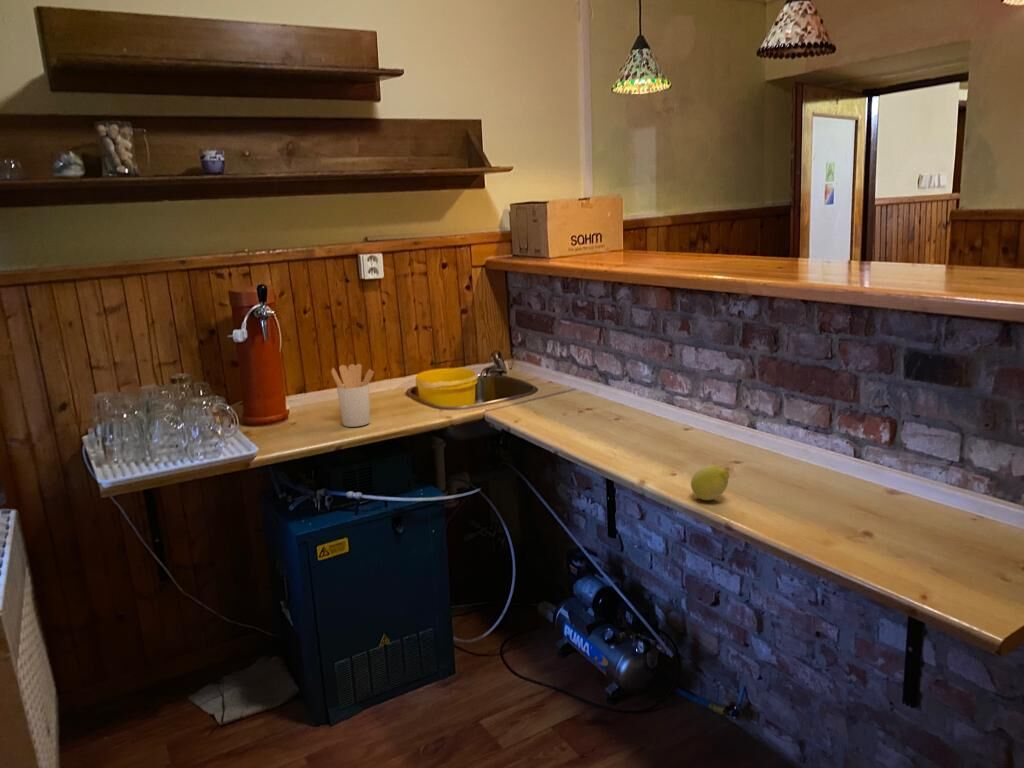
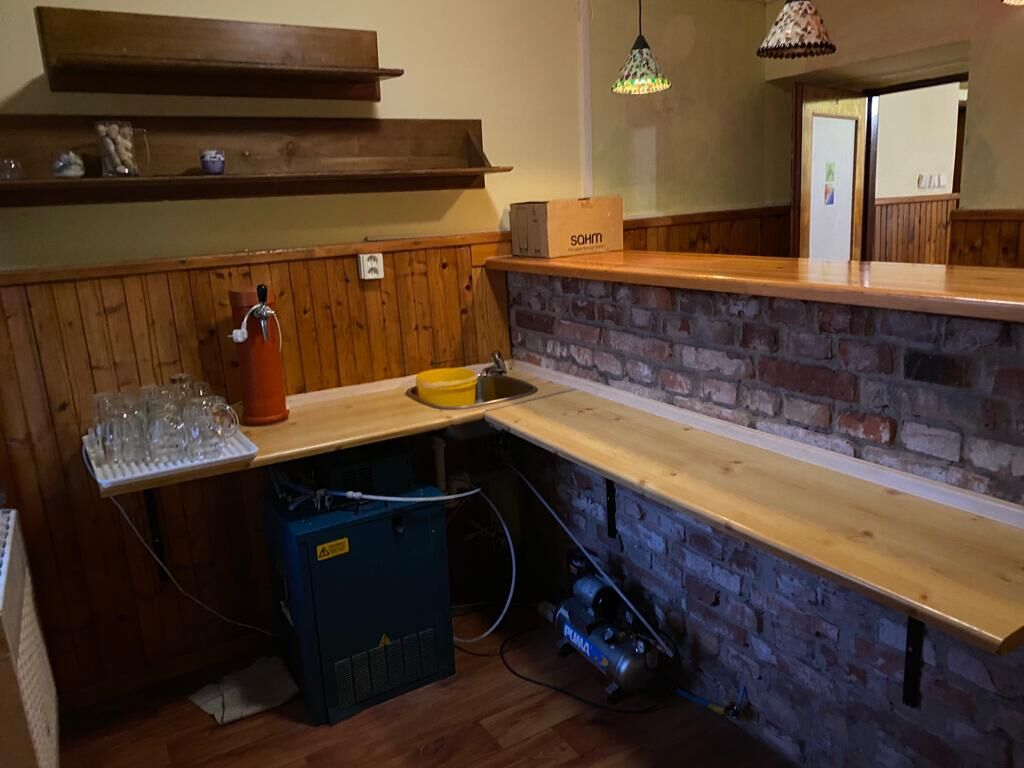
- utensil holder (353, 393)
- lemon (711, 482)
